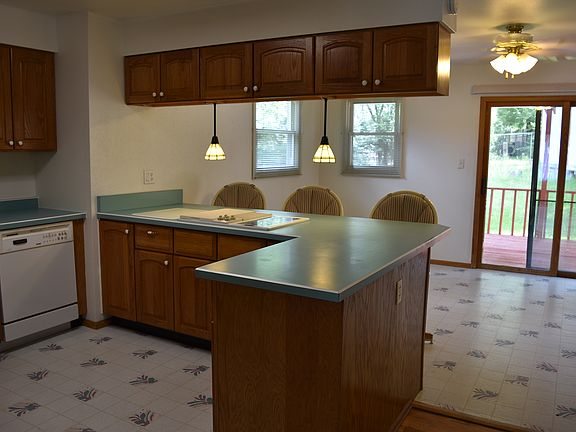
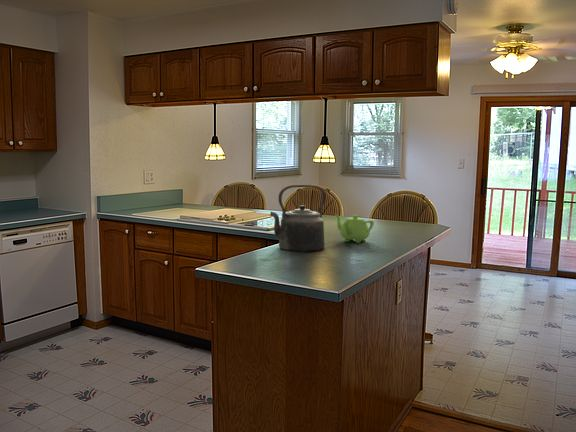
+ teapot (351, 228)
+ kettle (298, 216)
